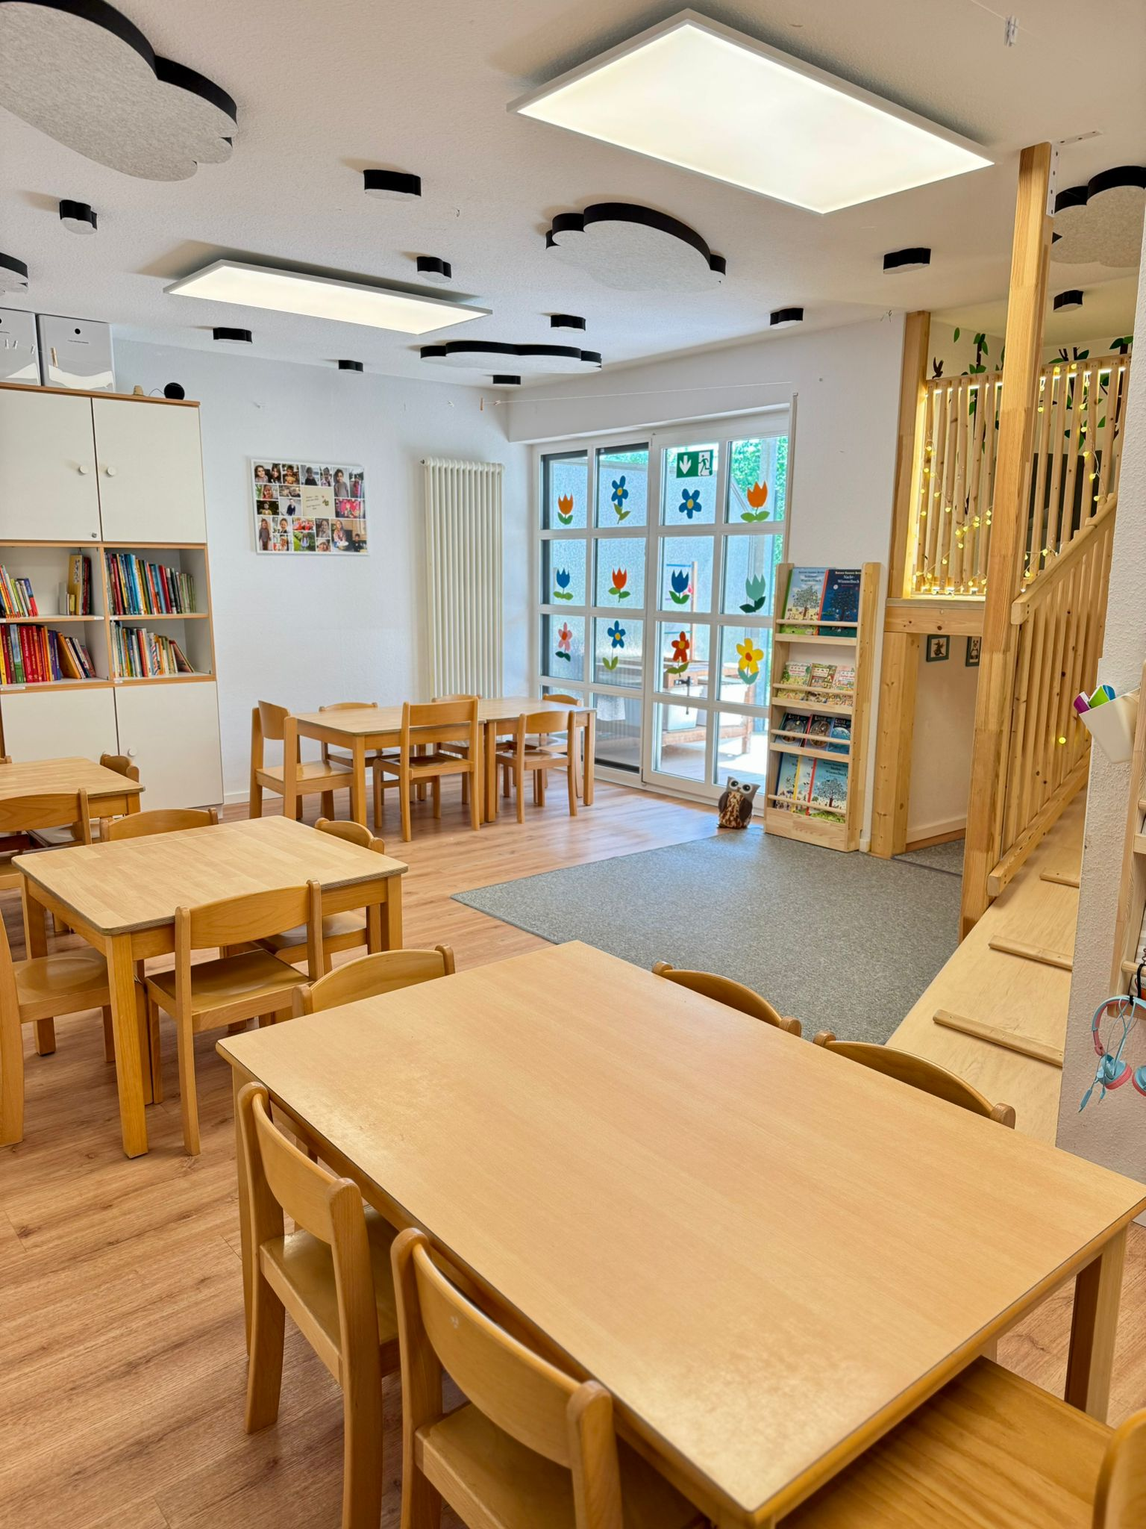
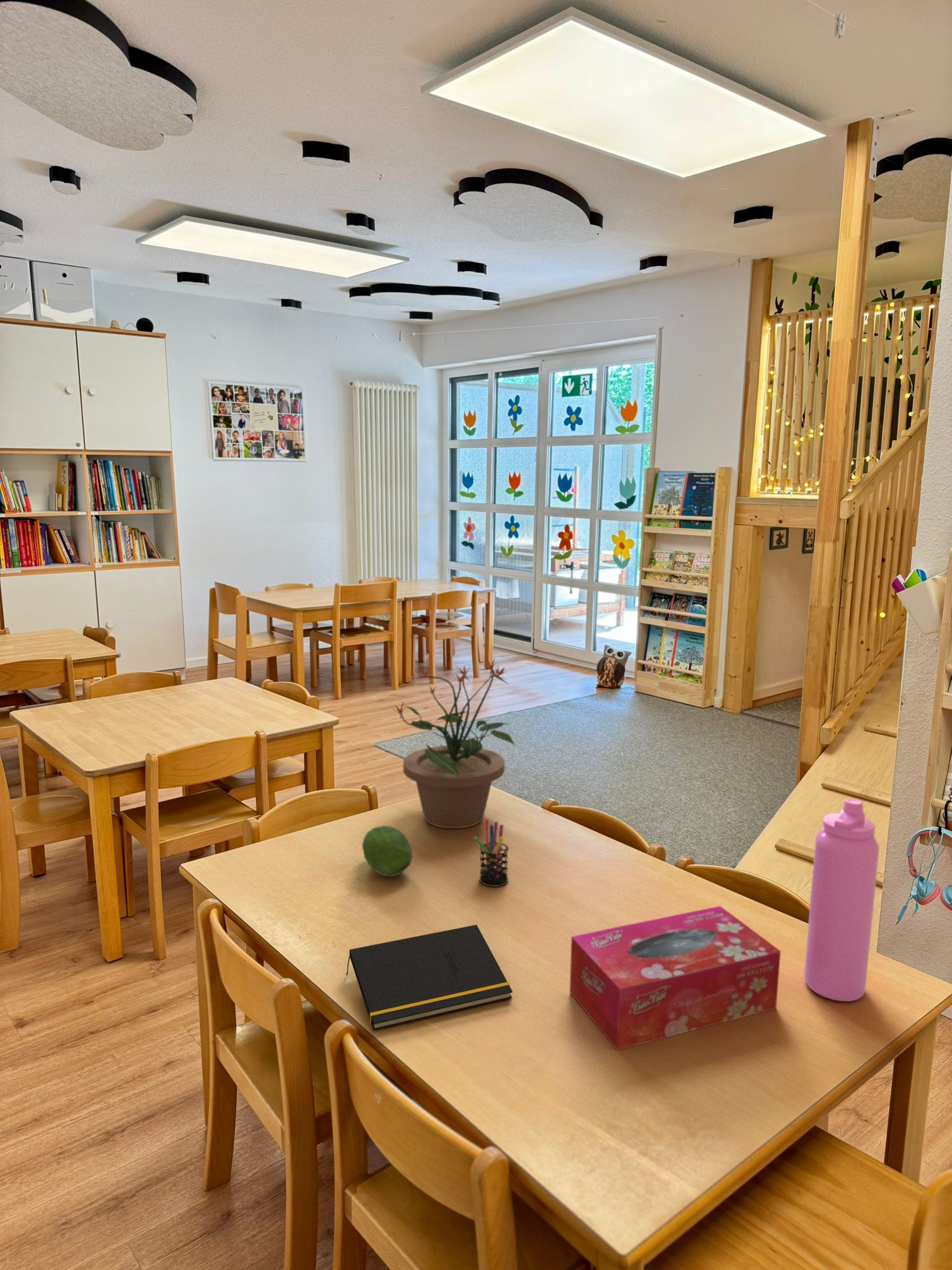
+ pen holder (490, 852)
+ tissue box (672, 972)
+ notepad (429, 973)
+ potted plant (462, 740)
+ fruit (386, 848)
+ water bottle (842, 897)
